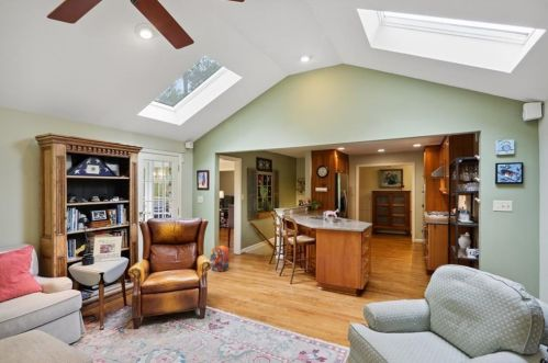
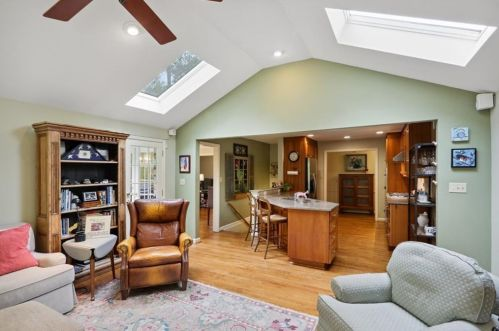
- backpack (220, 257)
